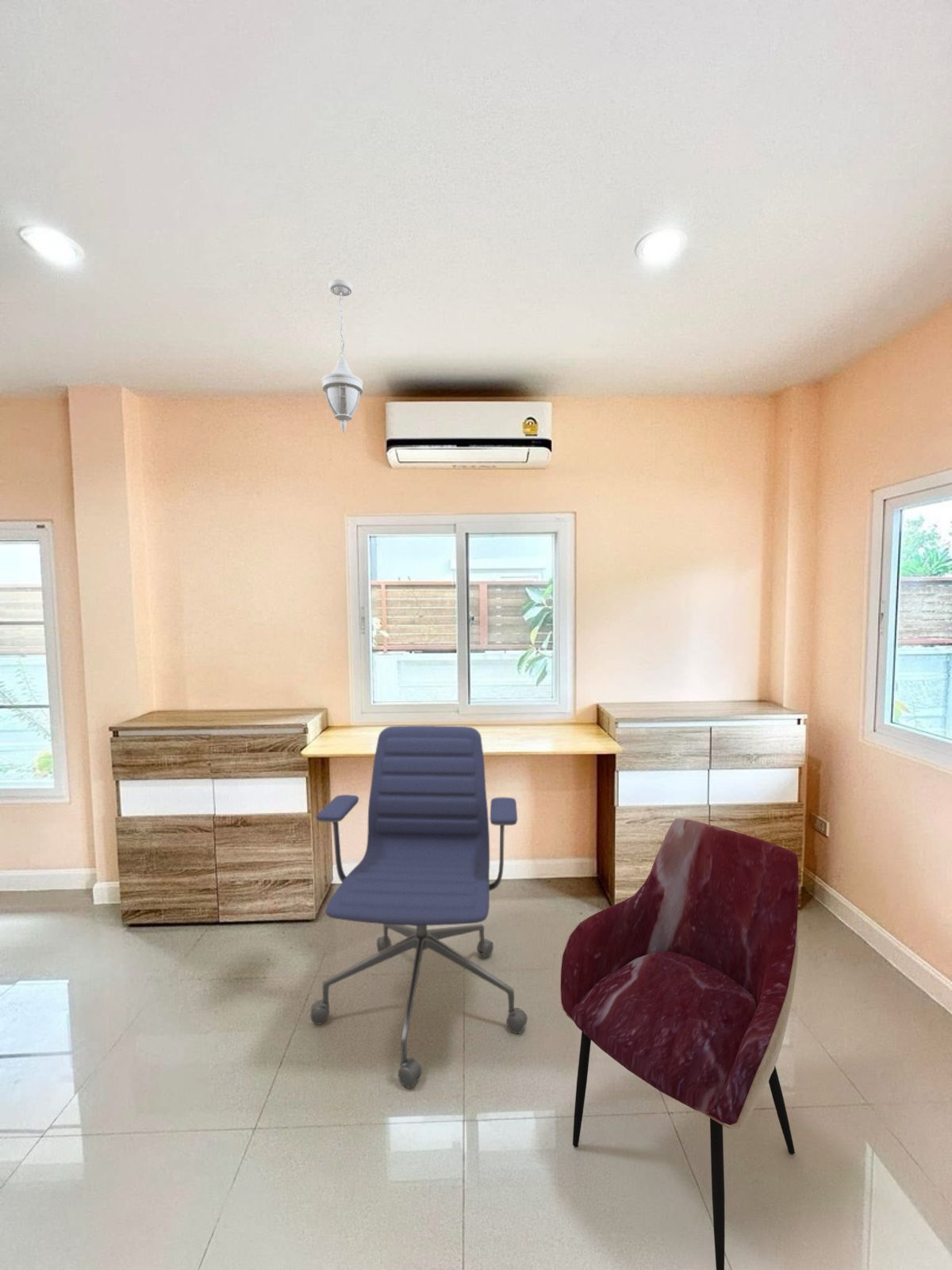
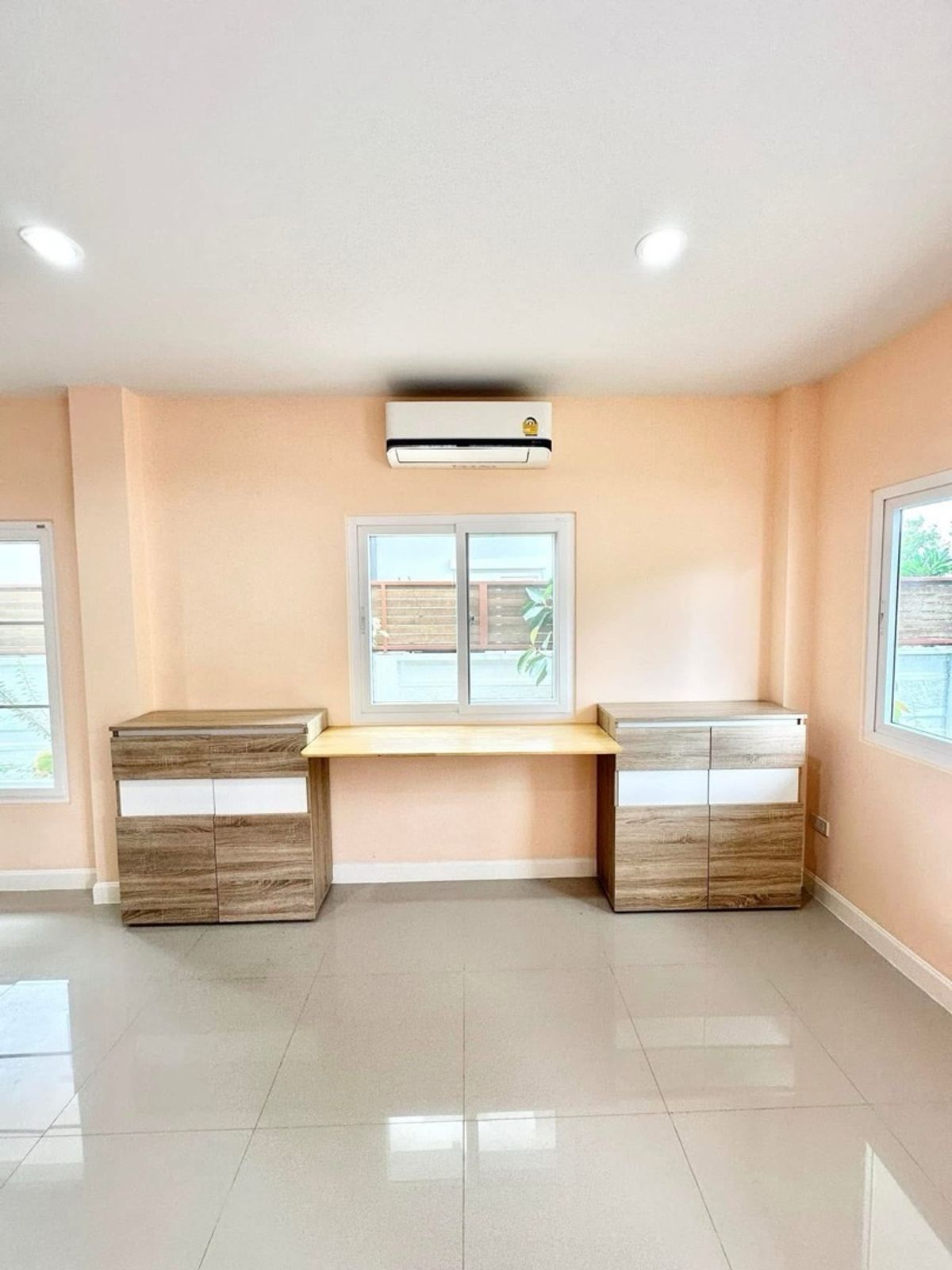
- office chair (420, 876)
- pendant light (342, 360)
- armchair (687, 1003)
